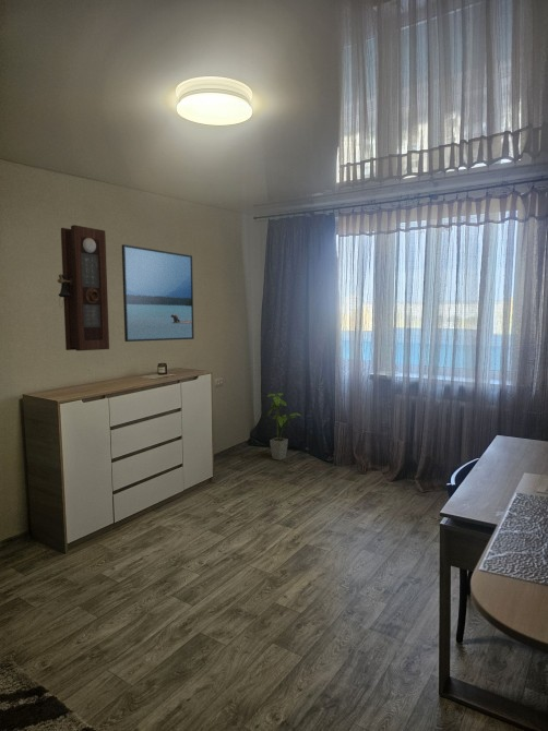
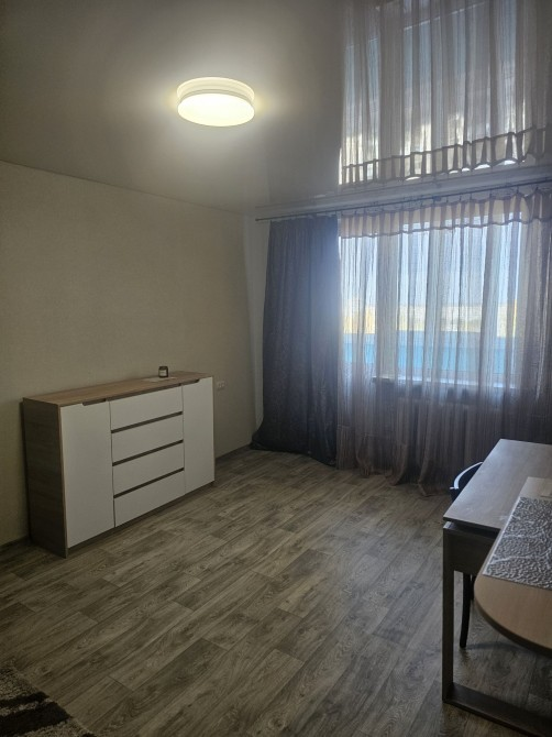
- house plant (281, 427)
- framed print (160, 296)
- pendulum clock (82, 289)
